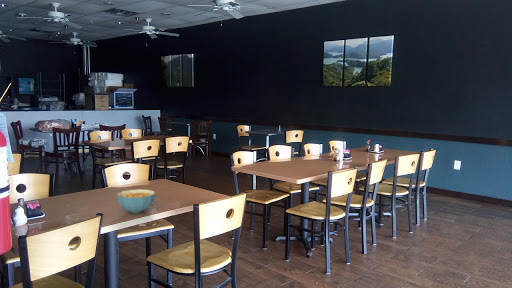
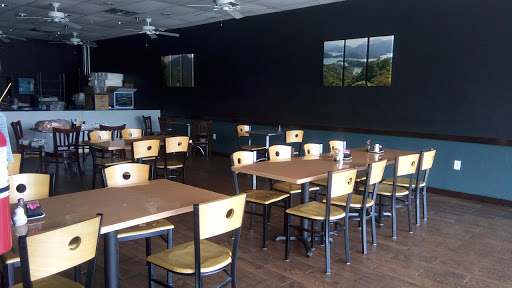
- cereal bowl (136, 202)
